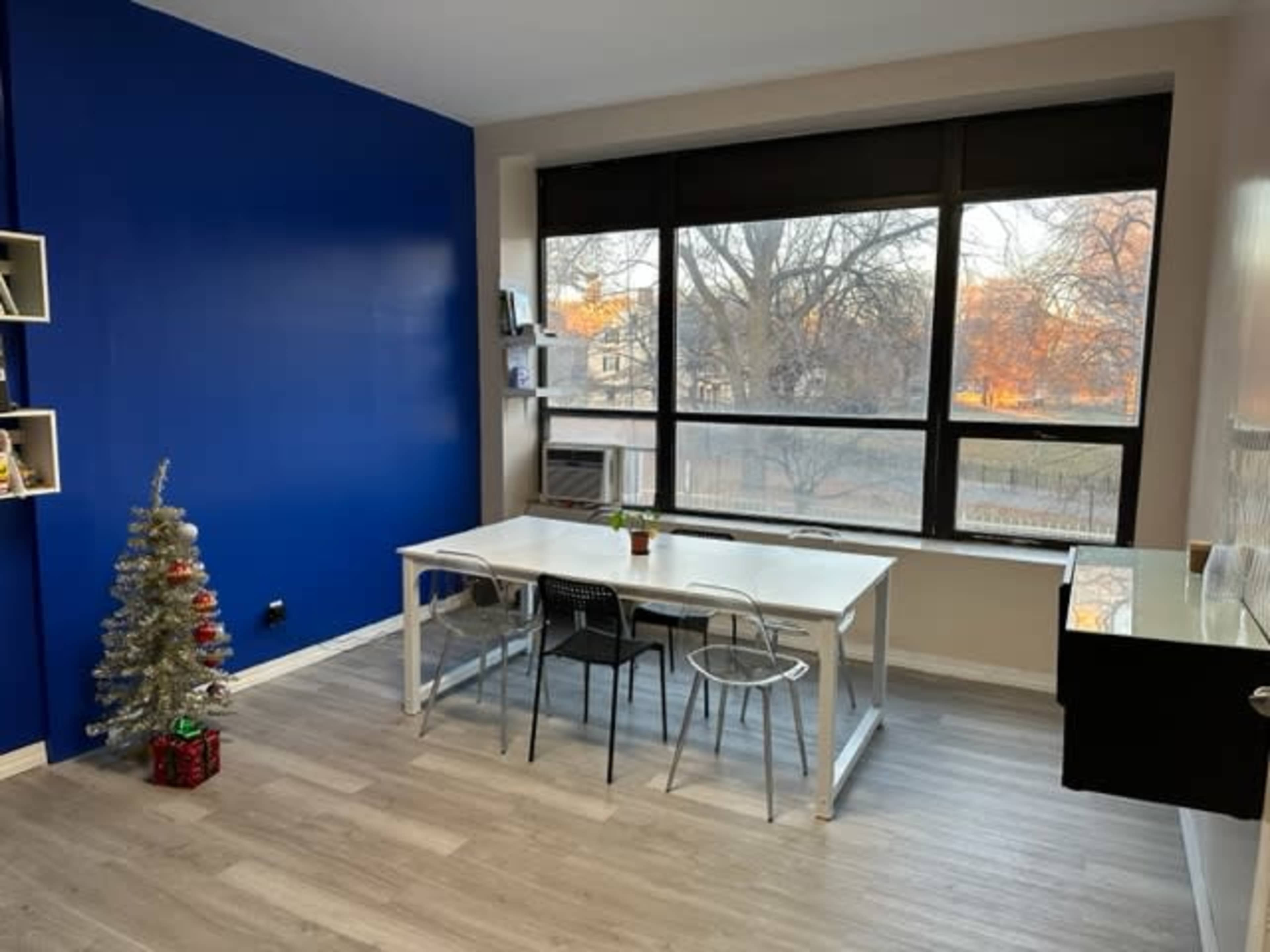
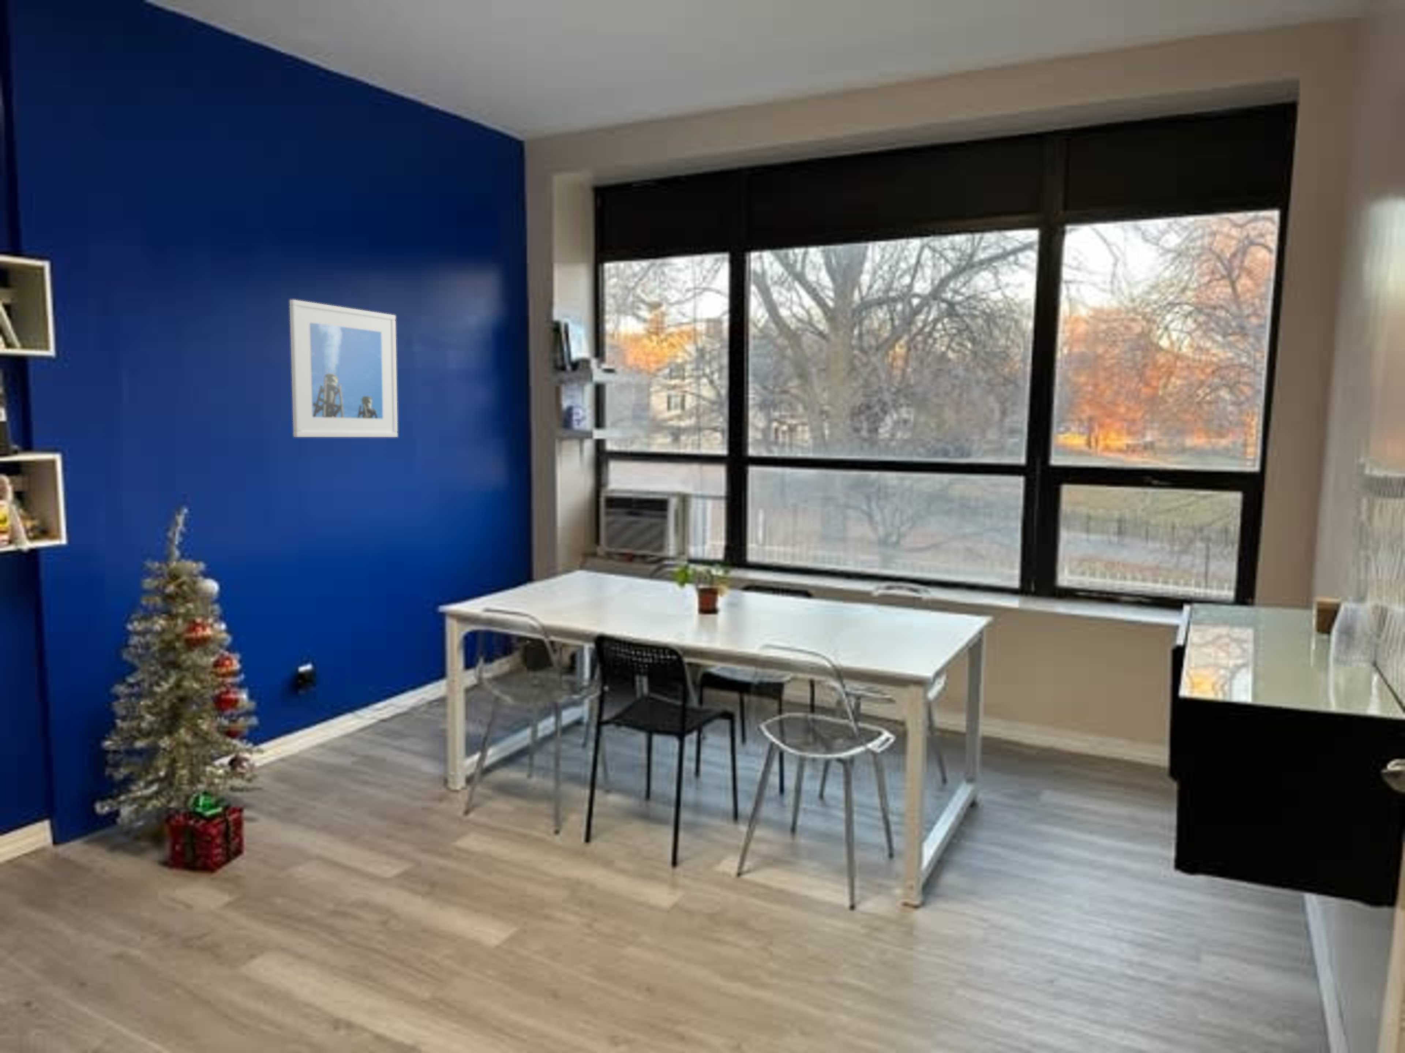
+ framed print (347, 373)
